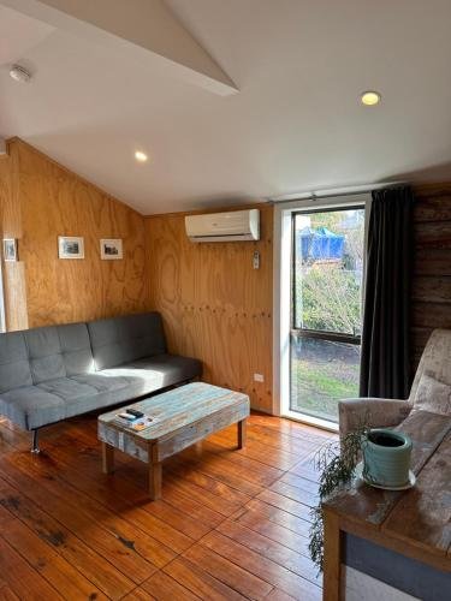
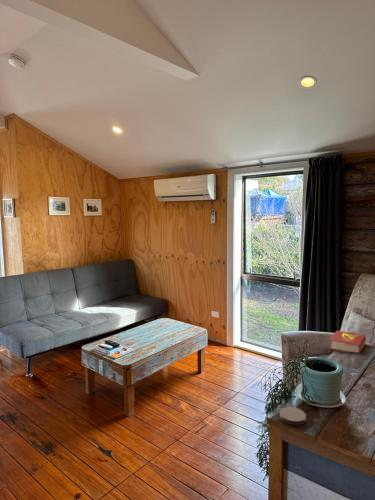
+ coaster (292, 415)
+ book (347, 342)
